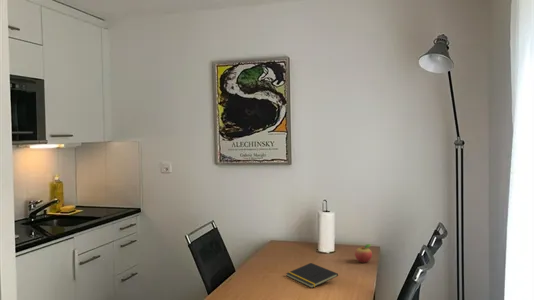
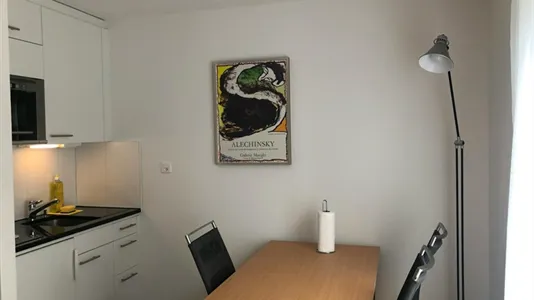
- fruit (363, 253)
- notepad (311, 274)
